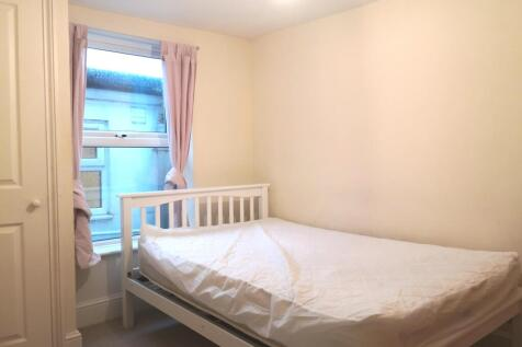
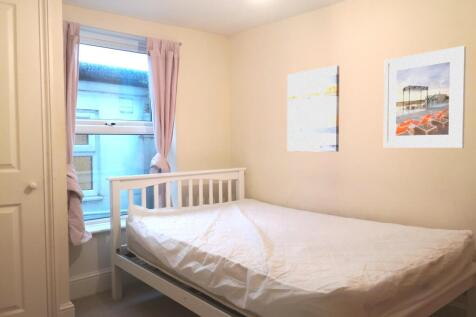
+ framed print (421, 100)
+ wall art (311, 111)
